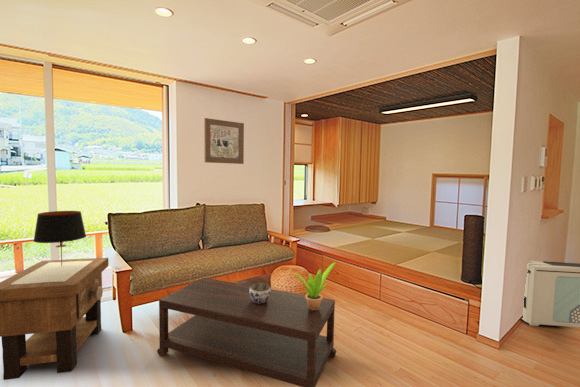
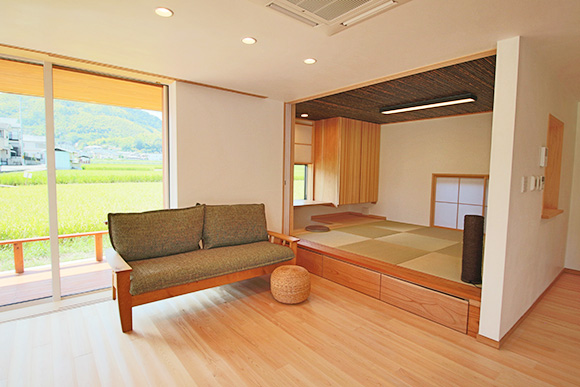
- wall art (224, 142)
- jar (260, 292)
- table lamp (60, 239)
- coffee table (247, 327)
- side table (61, 310)
- air purifier (555, 293)
- potted plant (313, 286)
